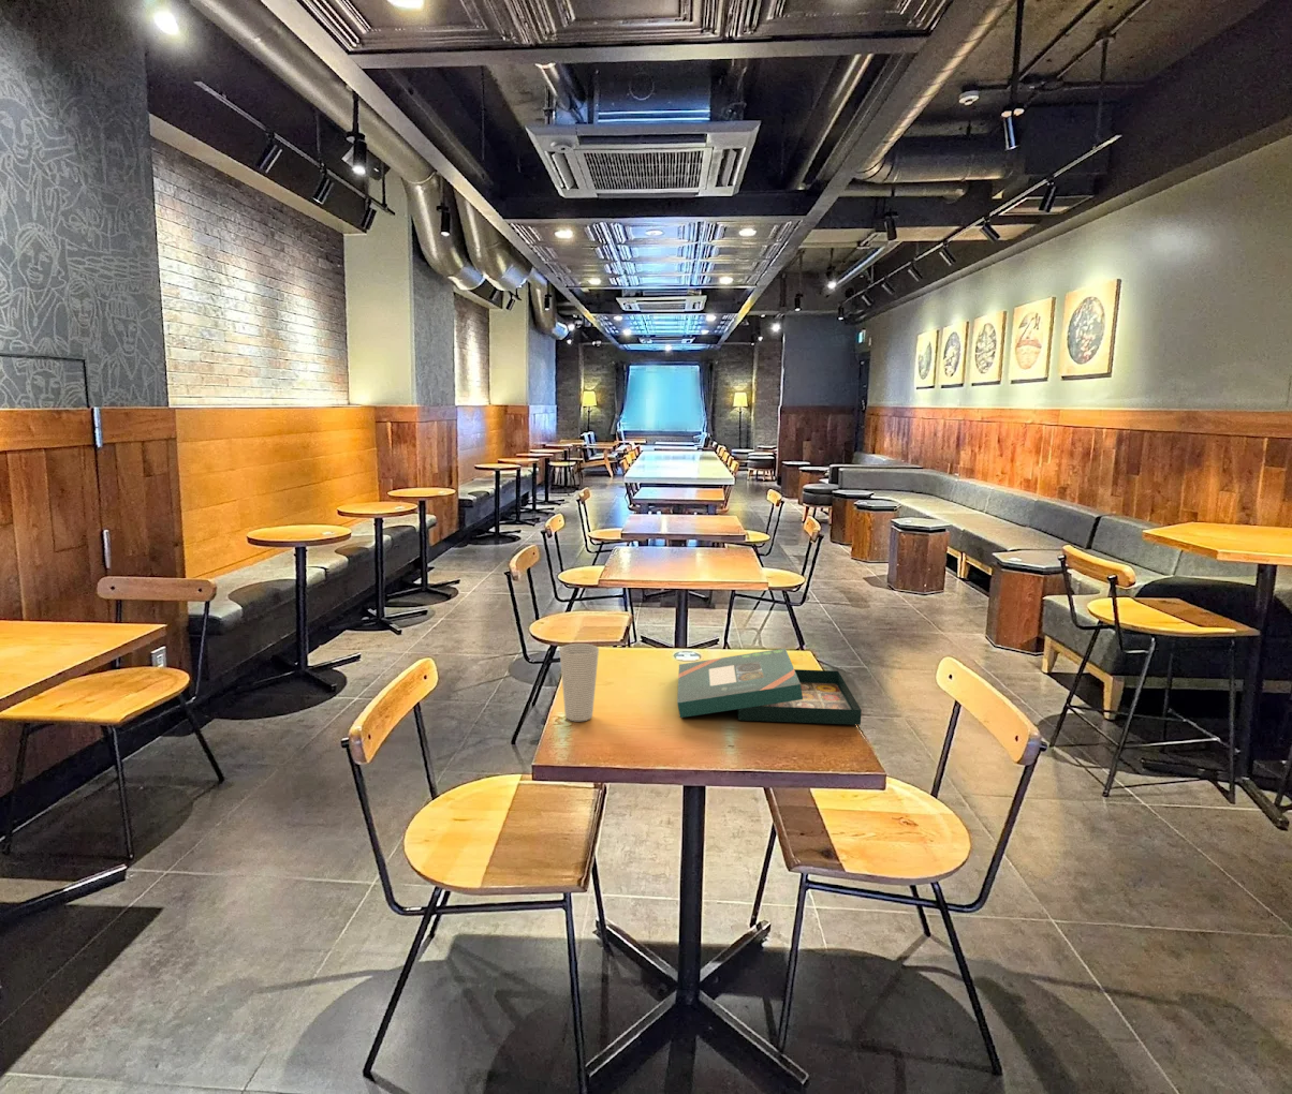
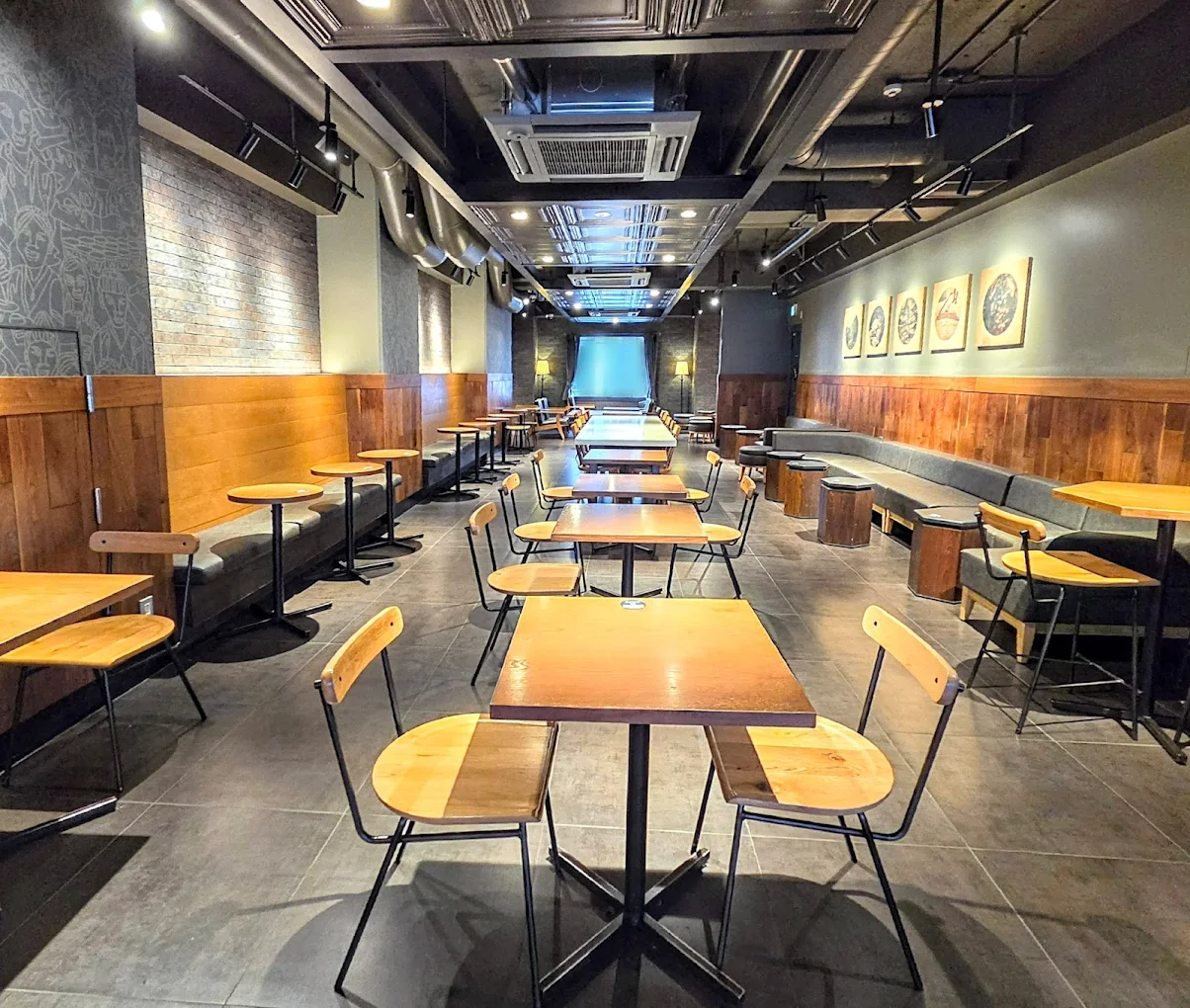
- board game (763, 682)
- cup (579, 683)
